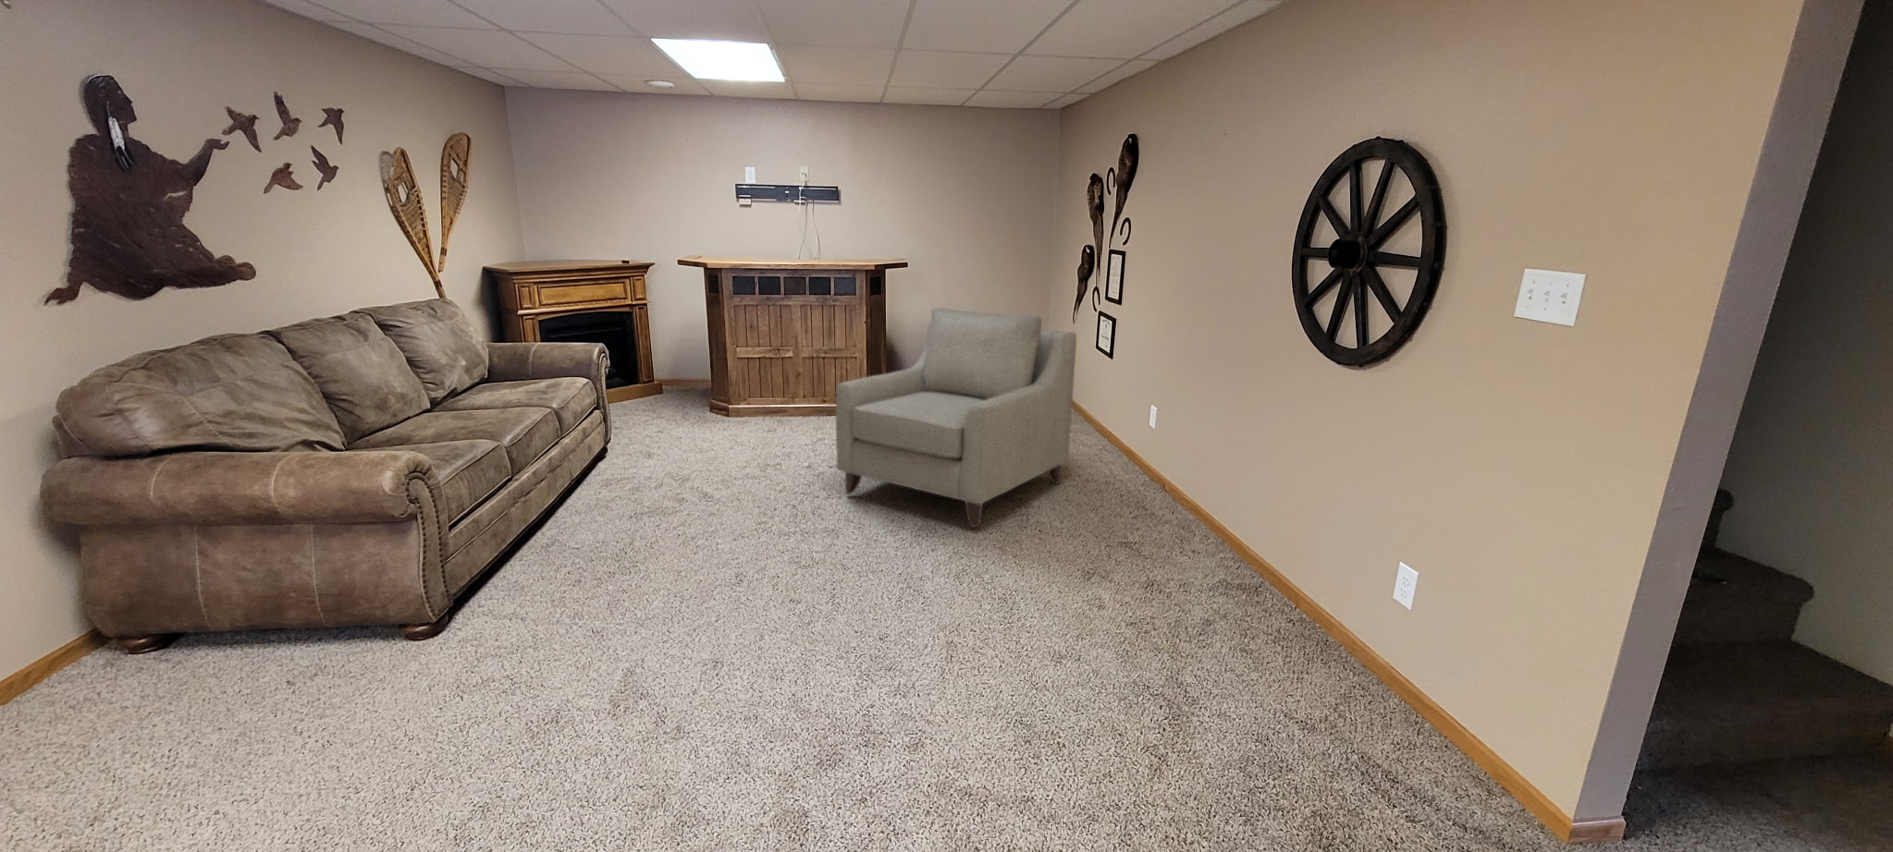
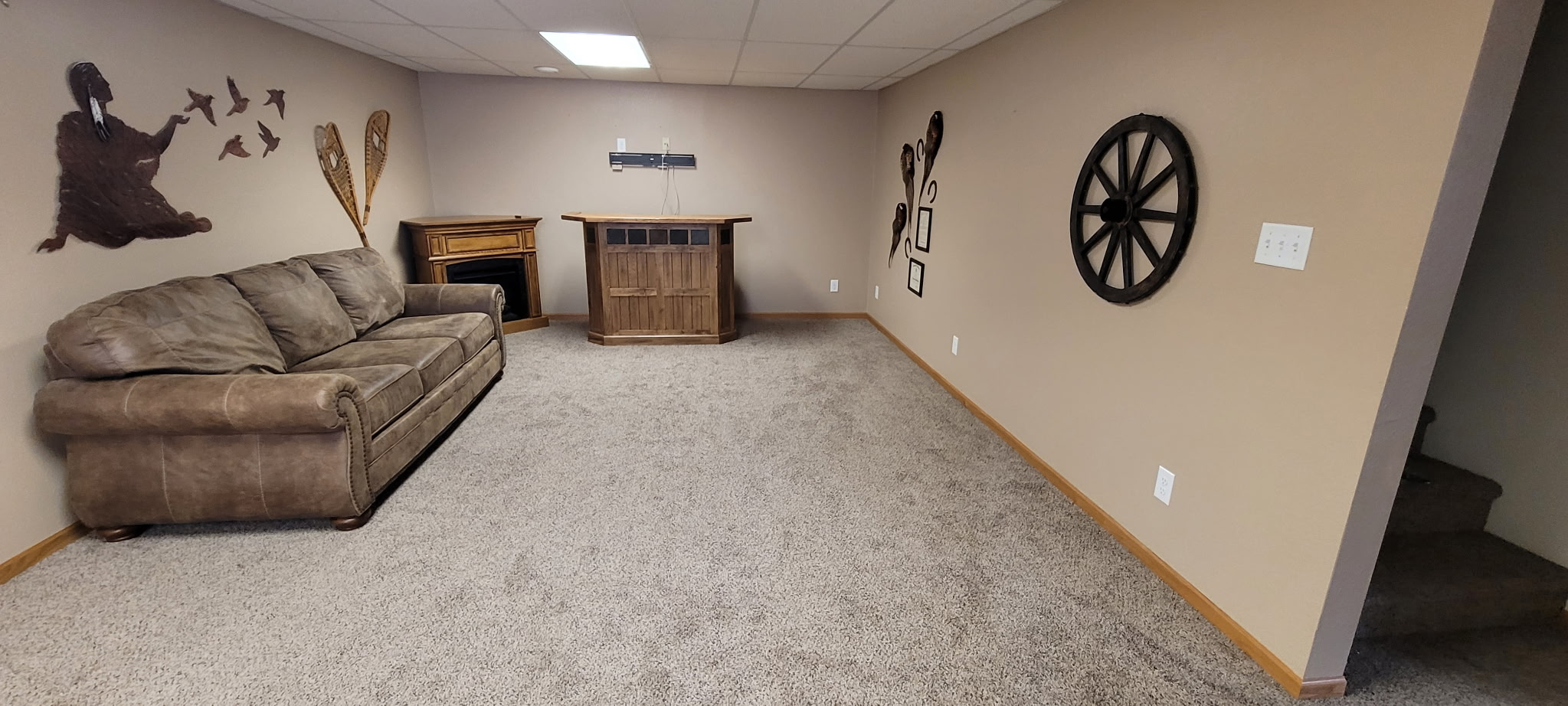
- chair (955, 404)
